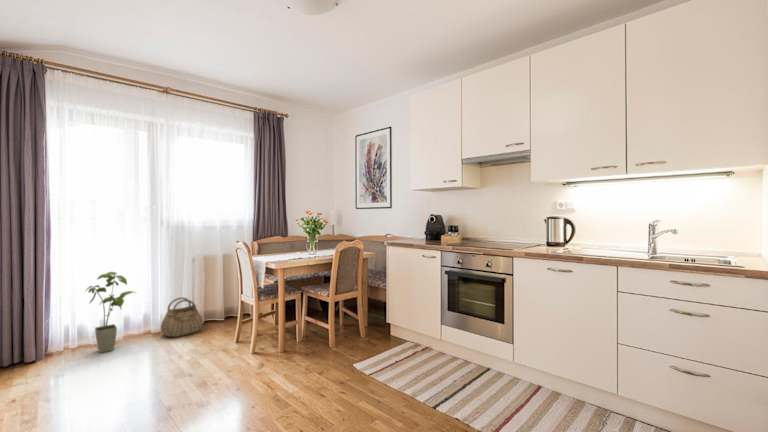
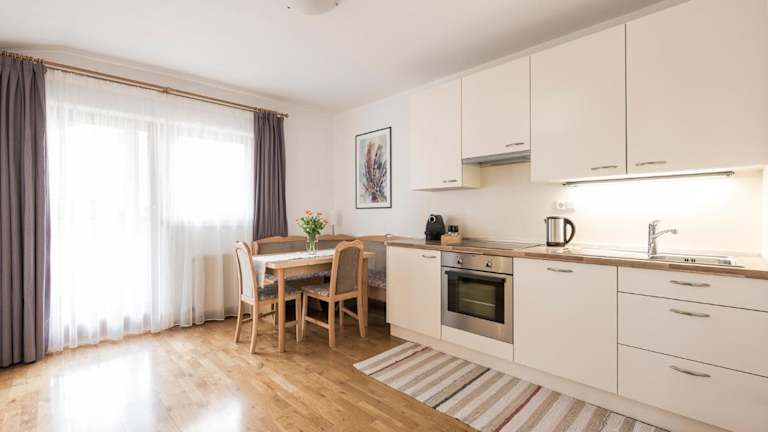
- house plant (112, 310)
- basket (182, 315)
